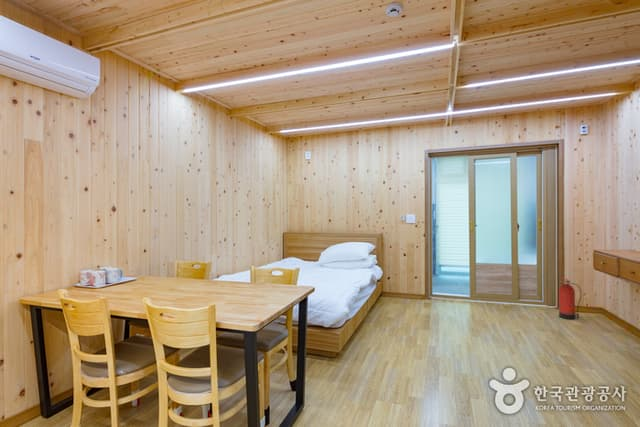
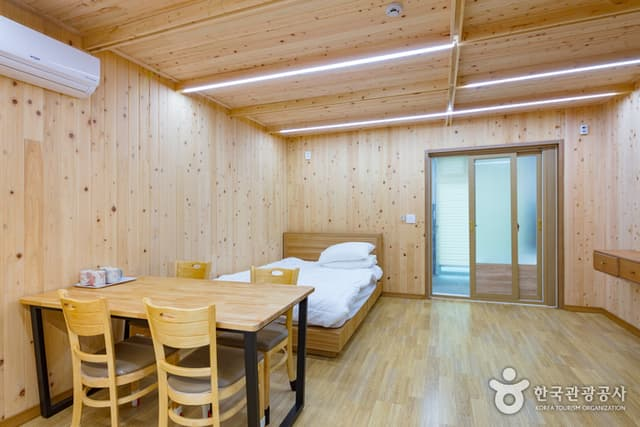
- fire extinguisher (570, 297)
